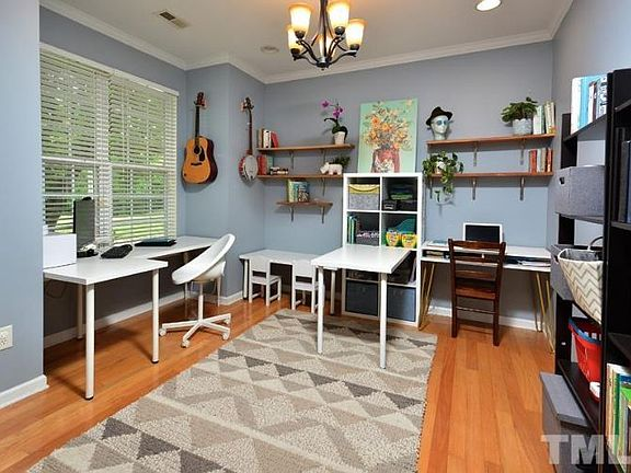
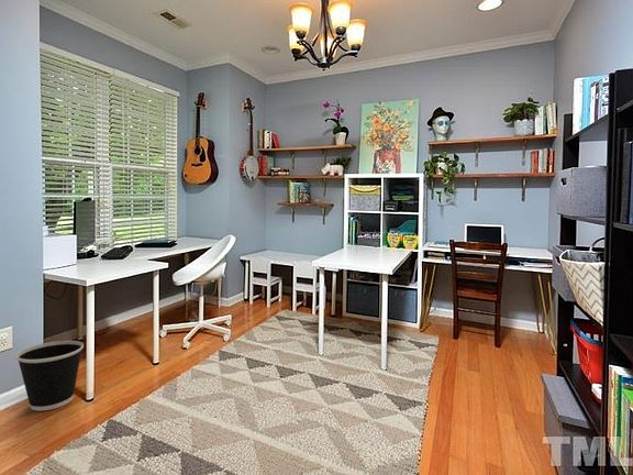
+ wastebasket (52, 375)
